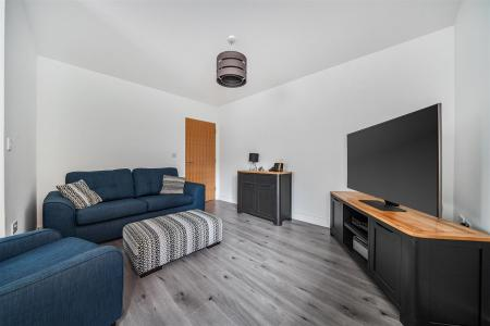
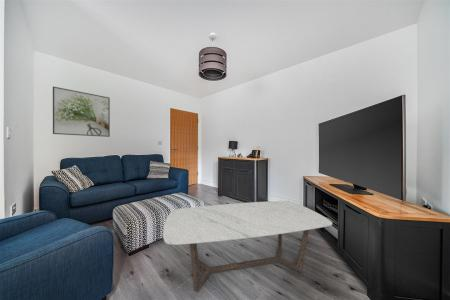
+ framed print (83, 114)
+ coffee table (243, 238)
